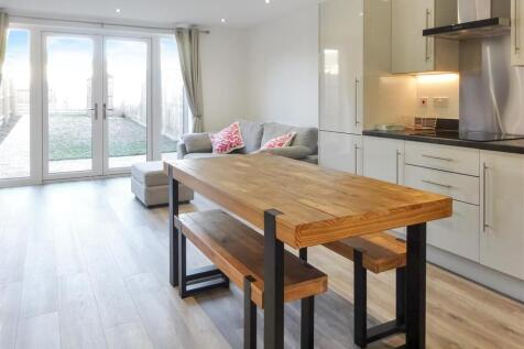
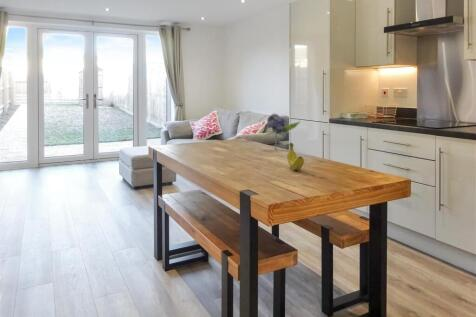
+ fruit (295, 156)
+ flower (279, 131)
